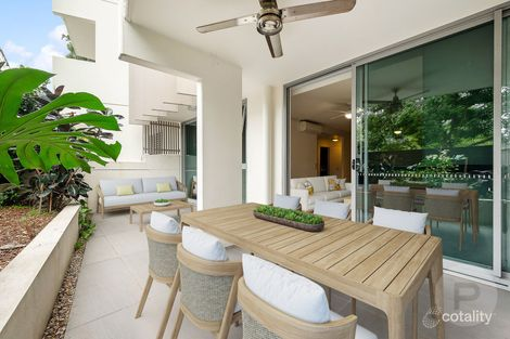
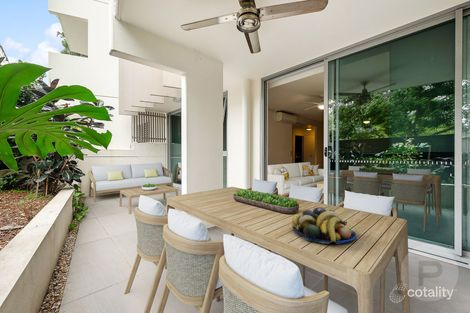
+ fruit bowl (323, 221)
